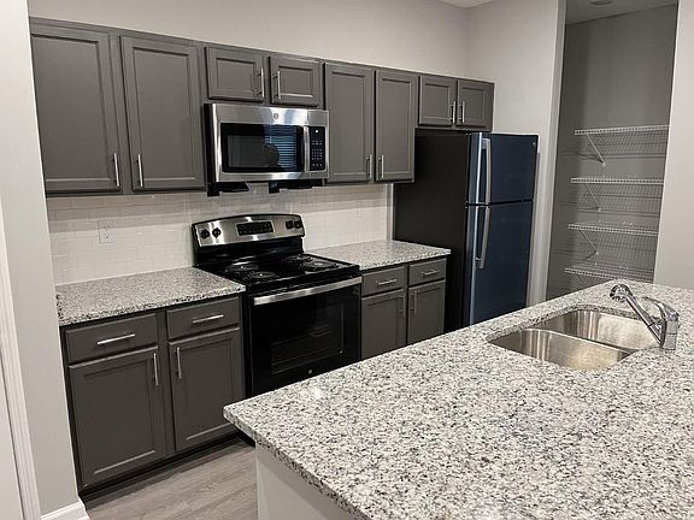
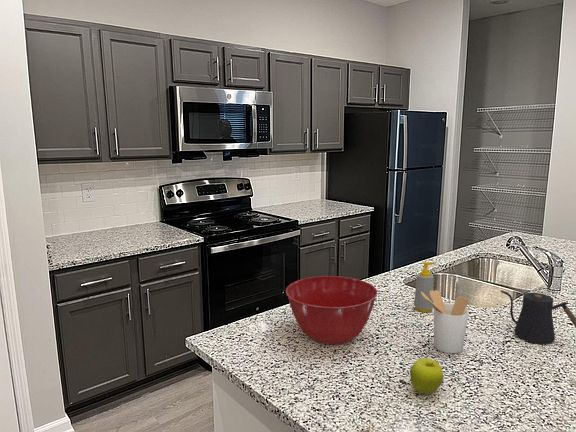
+ kettle (538, 316)
+ soap bottle (424, 285)
+ fruit (426, 376)
+ mixing bowl (330, 312)
+ utensil holder (442, 319)
